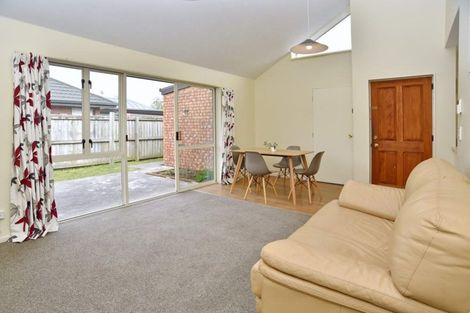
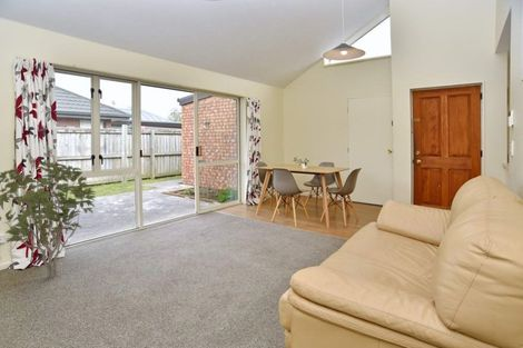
+ shrub (49, 219)
